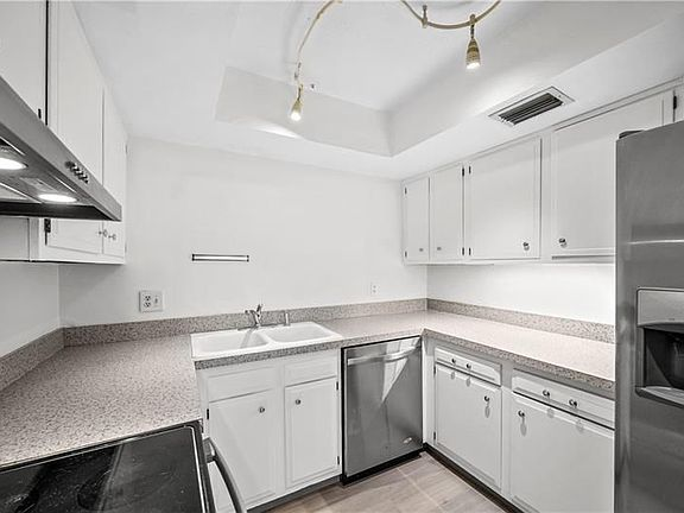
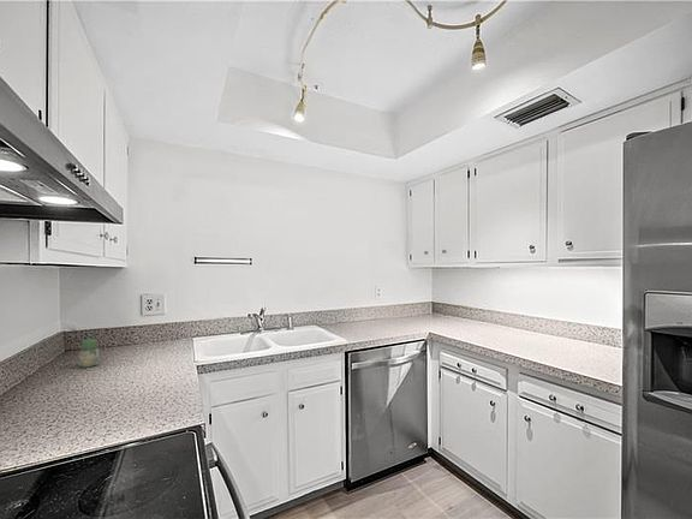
+ jar (89, 352)
